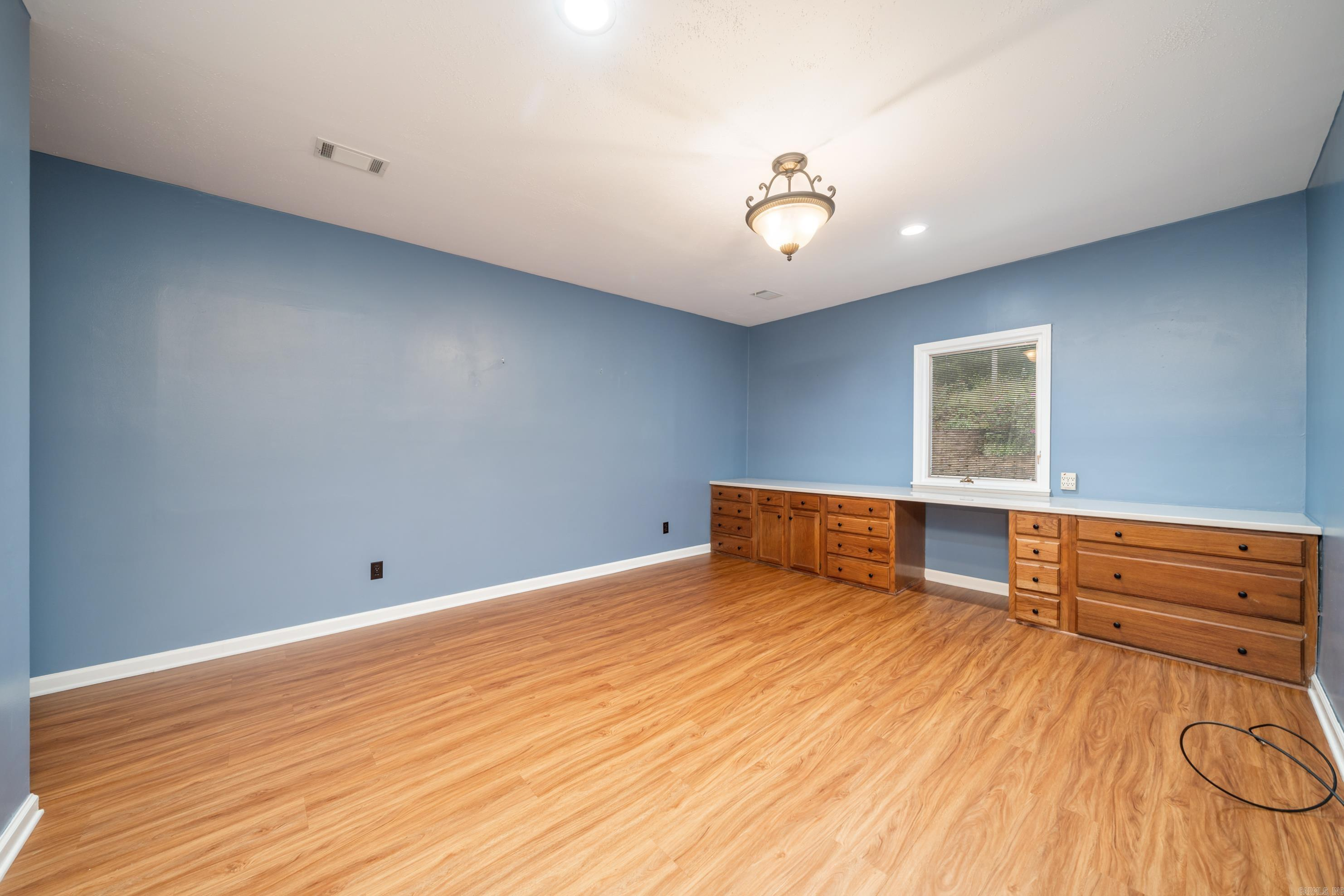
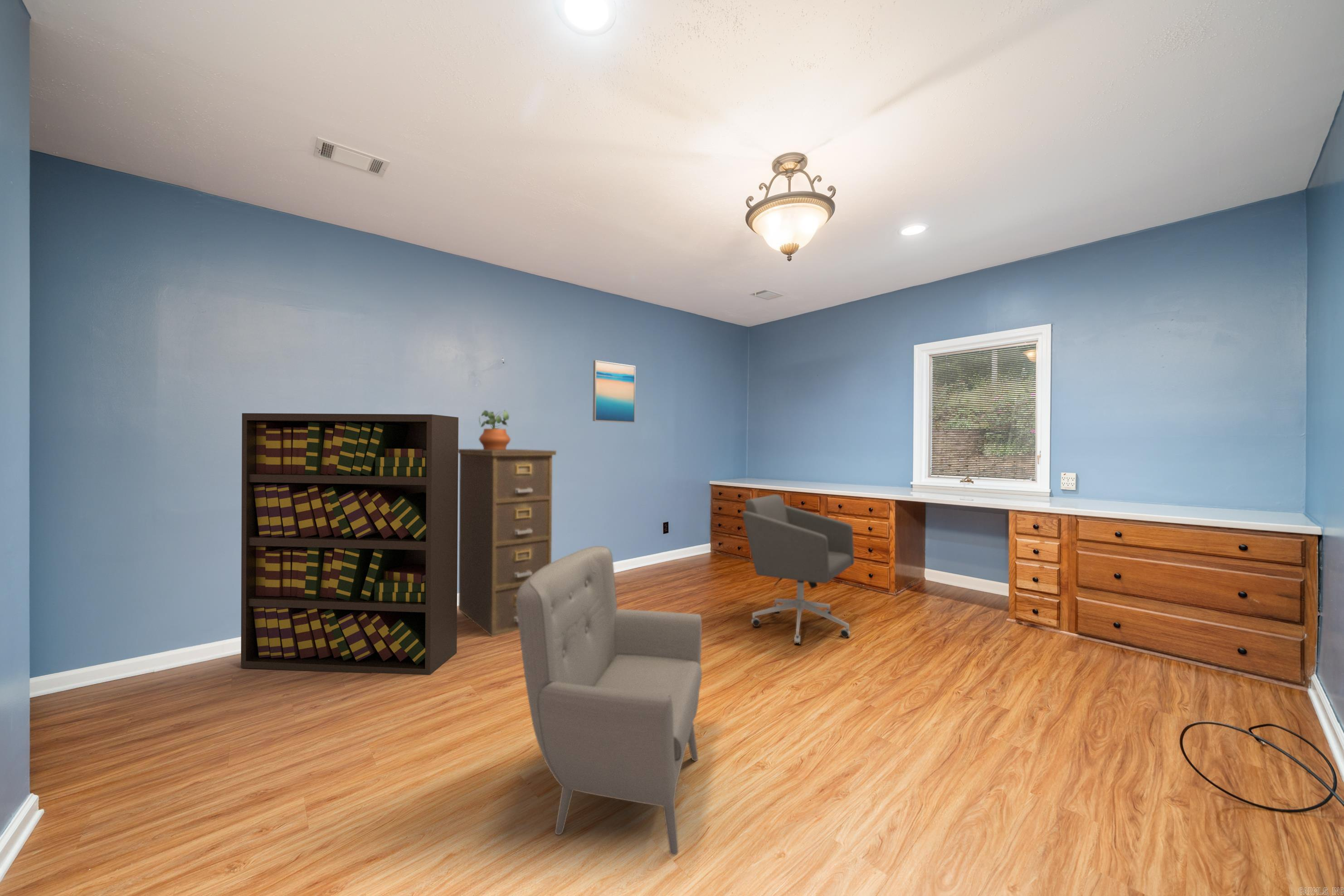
+ armchair (614, 677)
+ bookshelf (353, 538)
+ wall art (614, 393)
+ filing cabinet (504, 533)
+ office chair (799, 563)
+ potted plant (493, 429)
